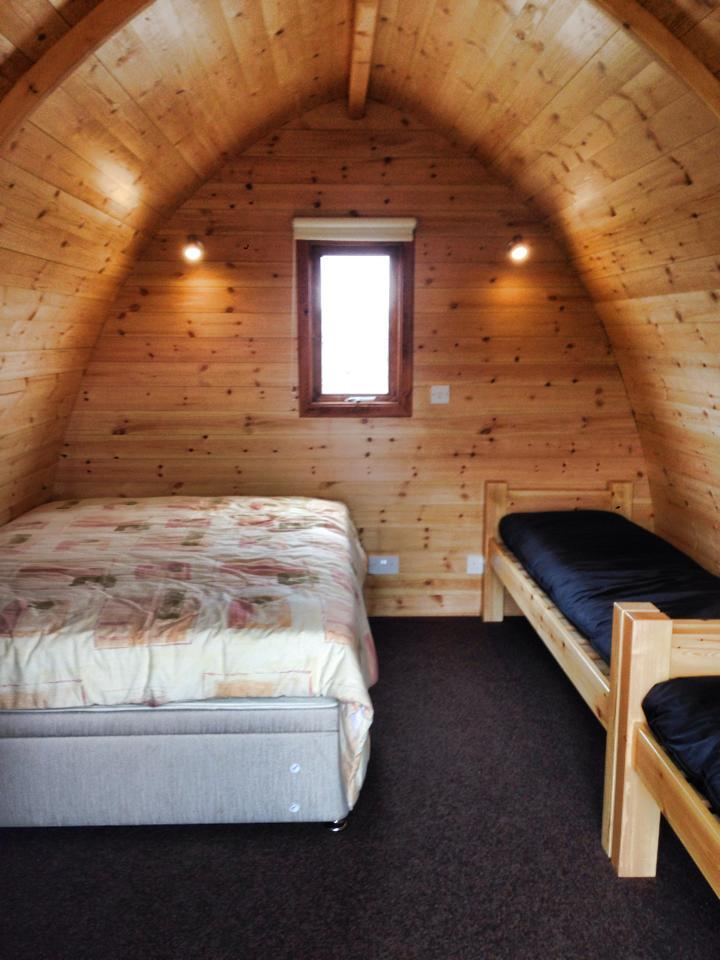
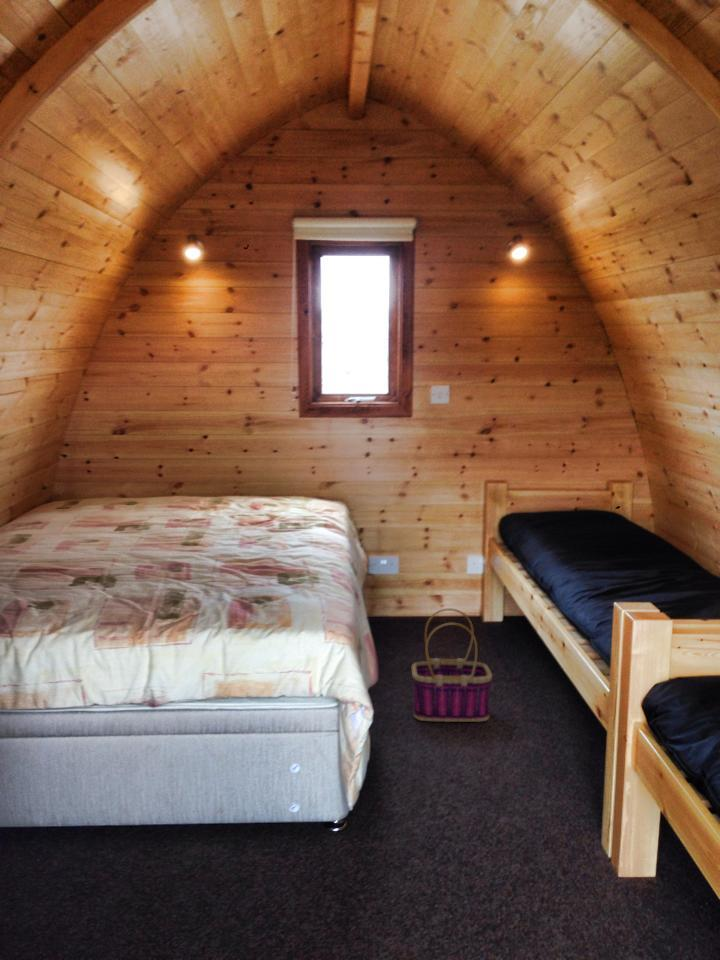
+ basket (451, 664)
